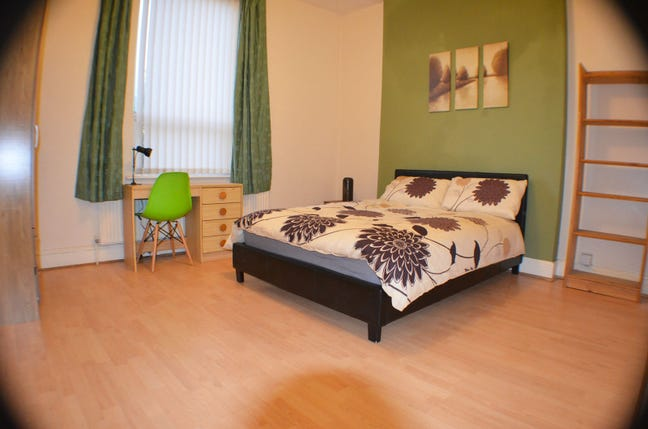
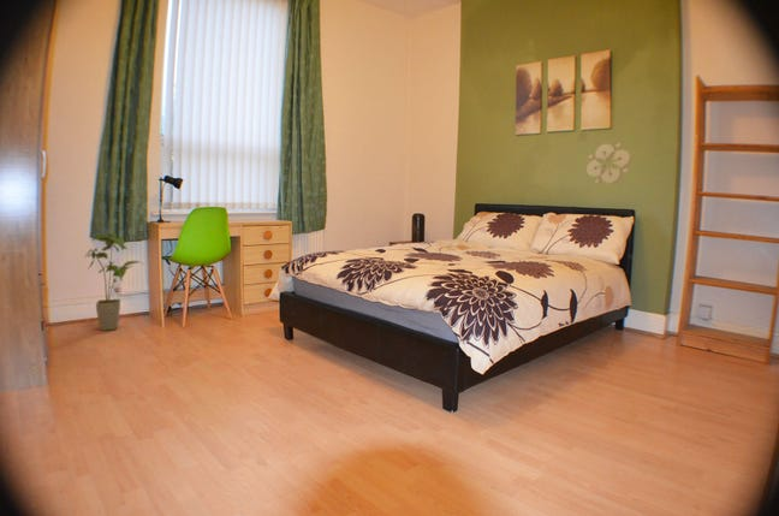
+ house plant (114, 281)
+ wall ornament (608, 166)
